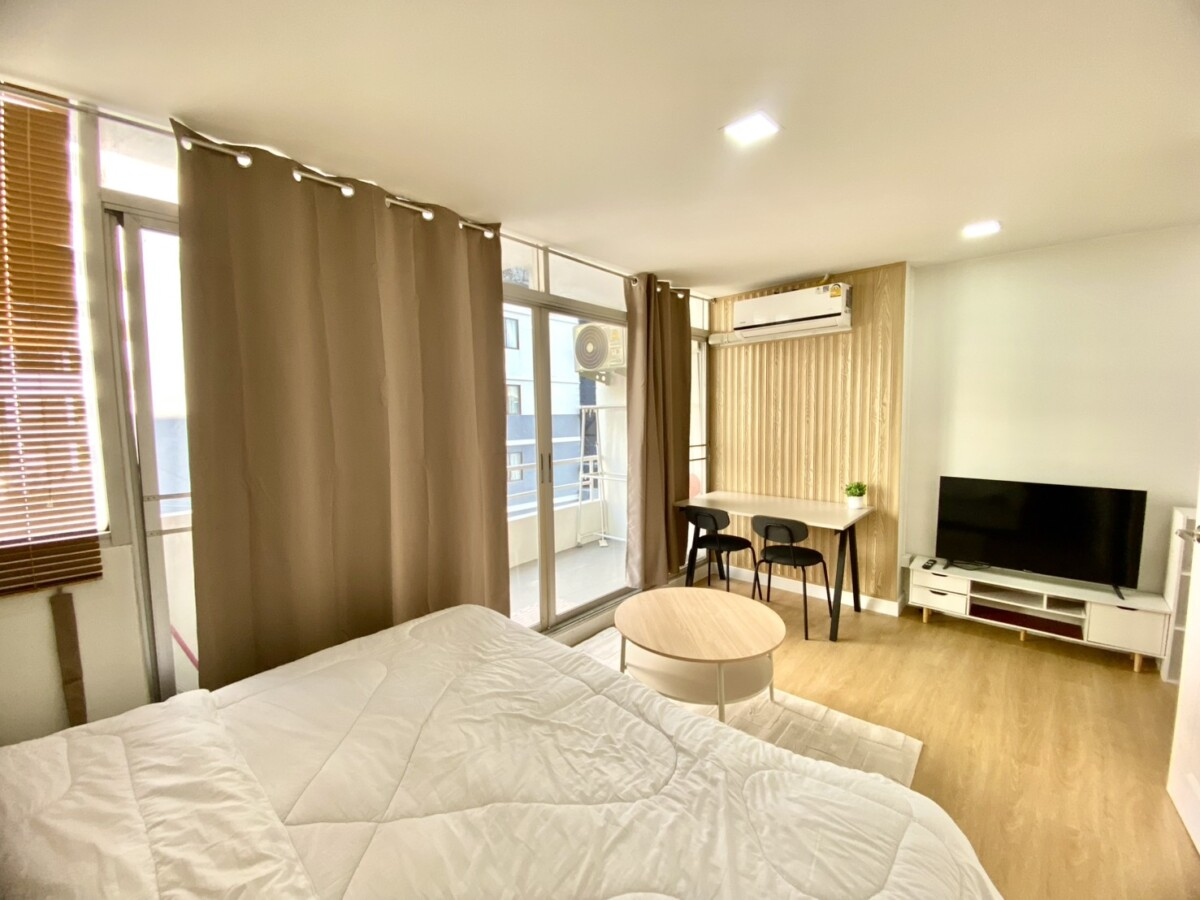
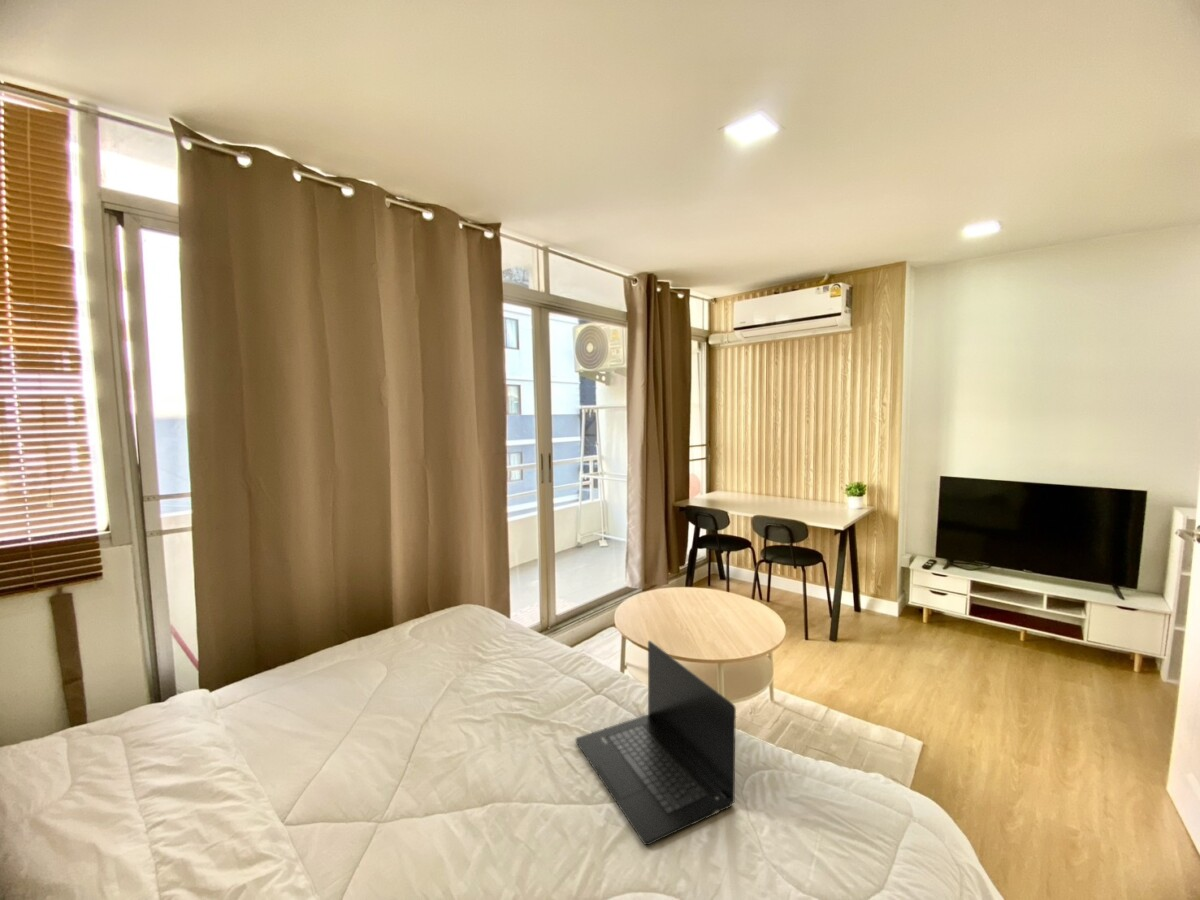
+ laptop (647, 725)
